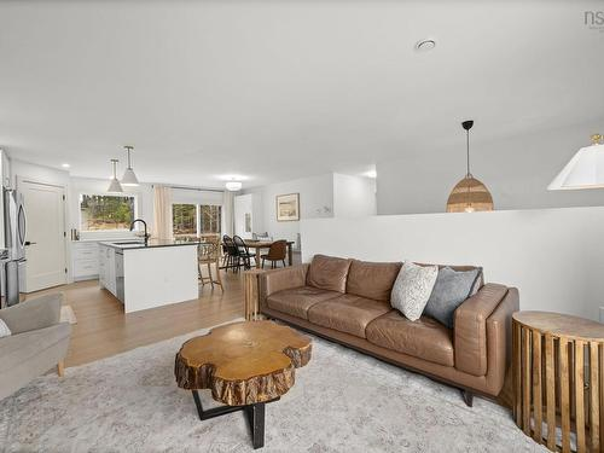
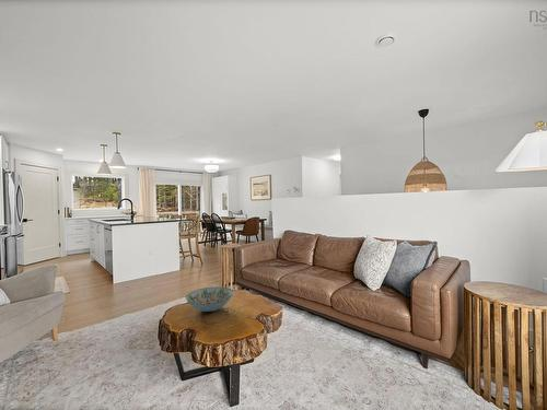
+ decorative bowl (210, 302)
